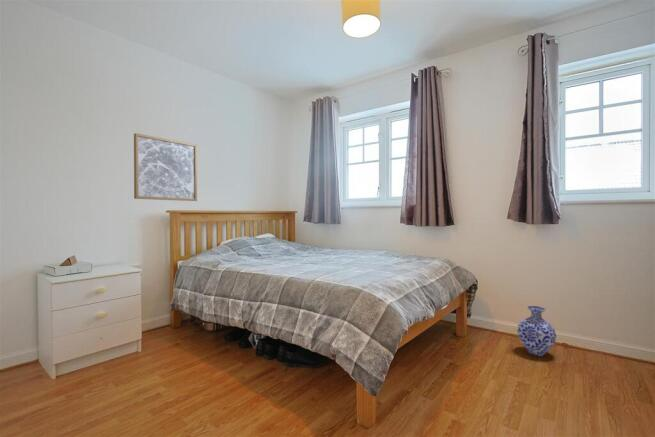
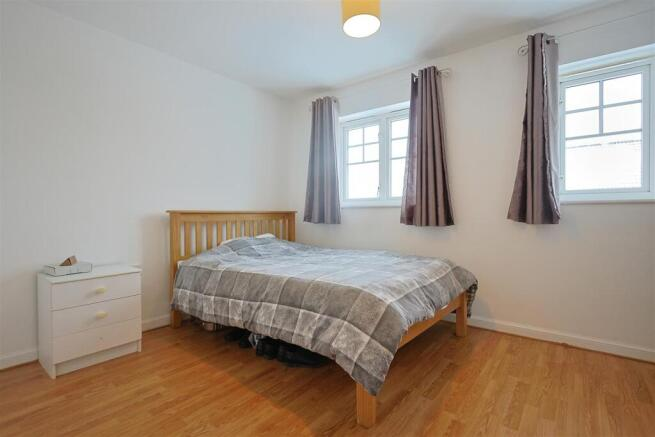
- wall art (167, 169)
- vase (536, 330)
